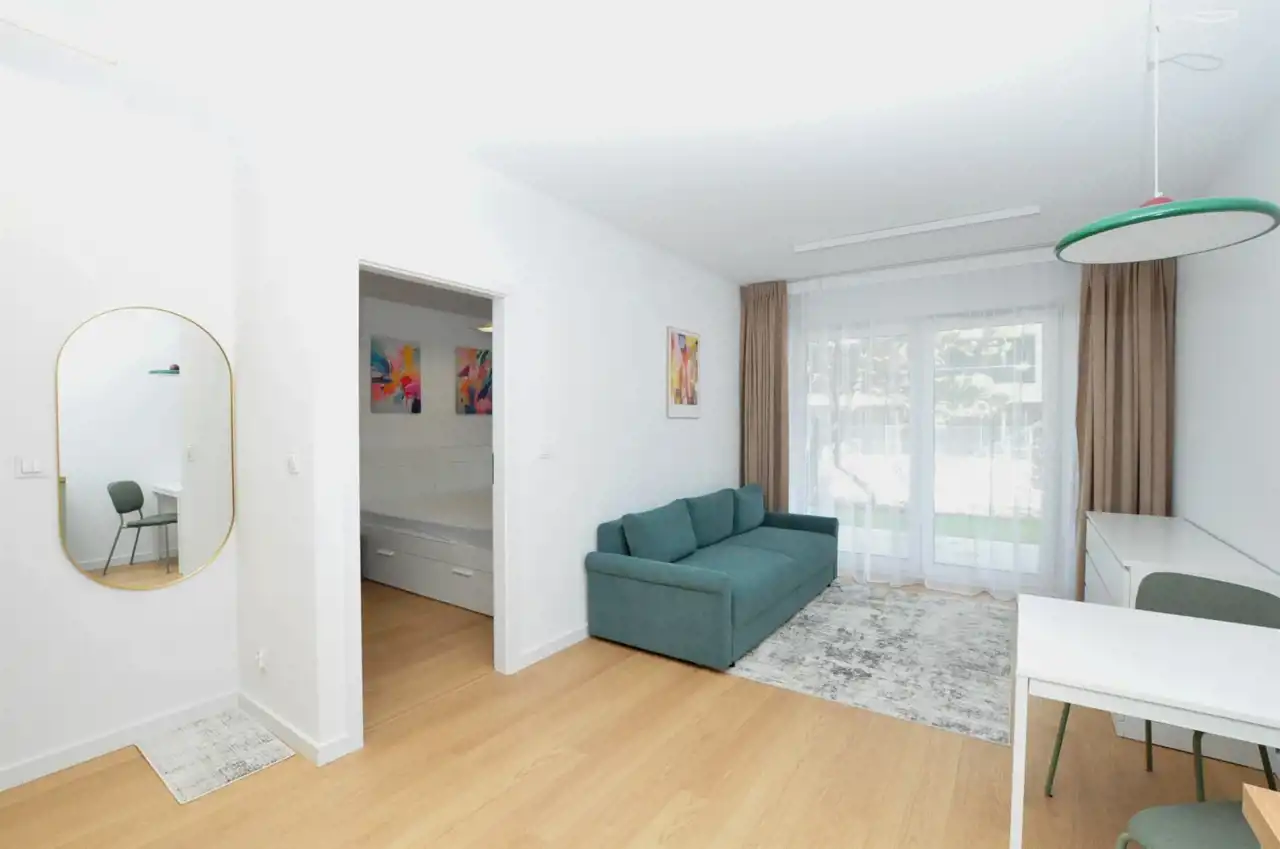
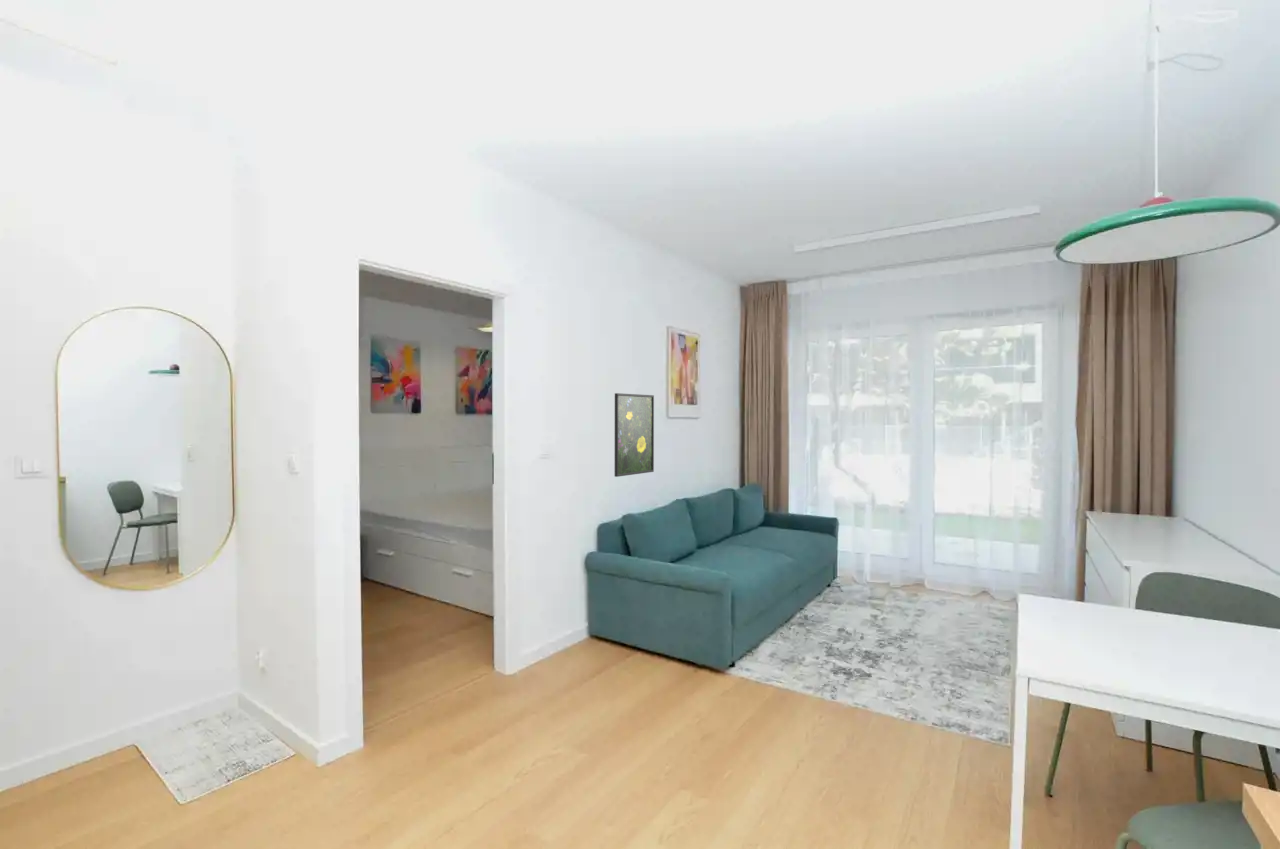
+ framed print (635, 434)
